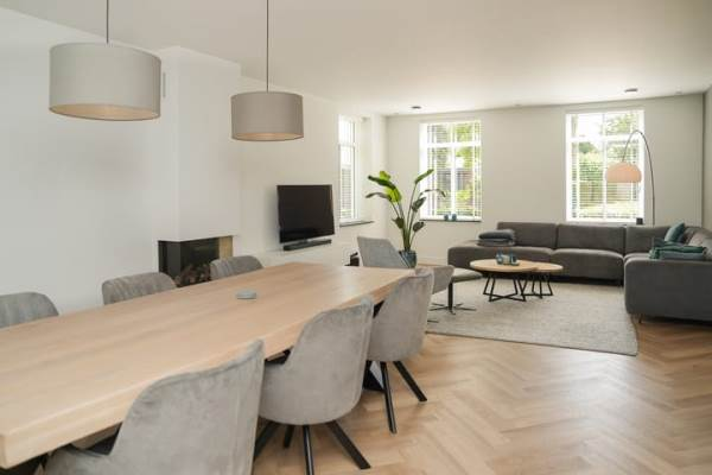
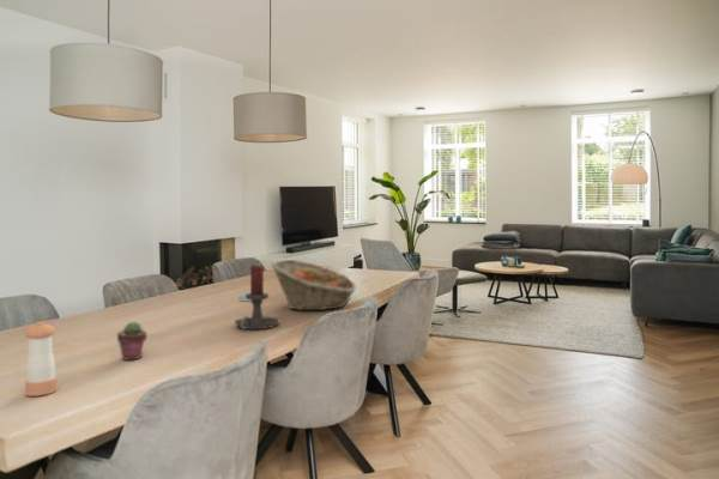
+ pepper shaker (40, 357)
+ potted succulent (132, 339)
+ candle holder (254, 296)
+ fruit basket (314, 283)
